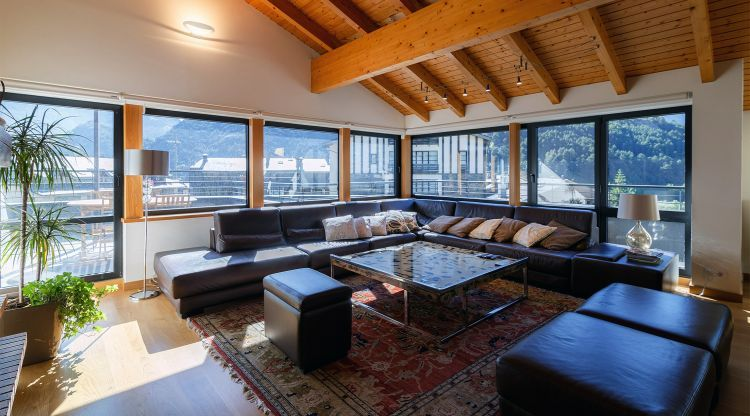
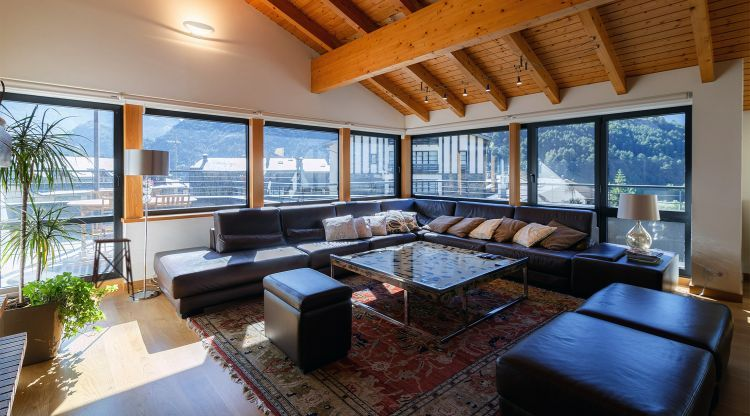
+ side table (112, 270)
